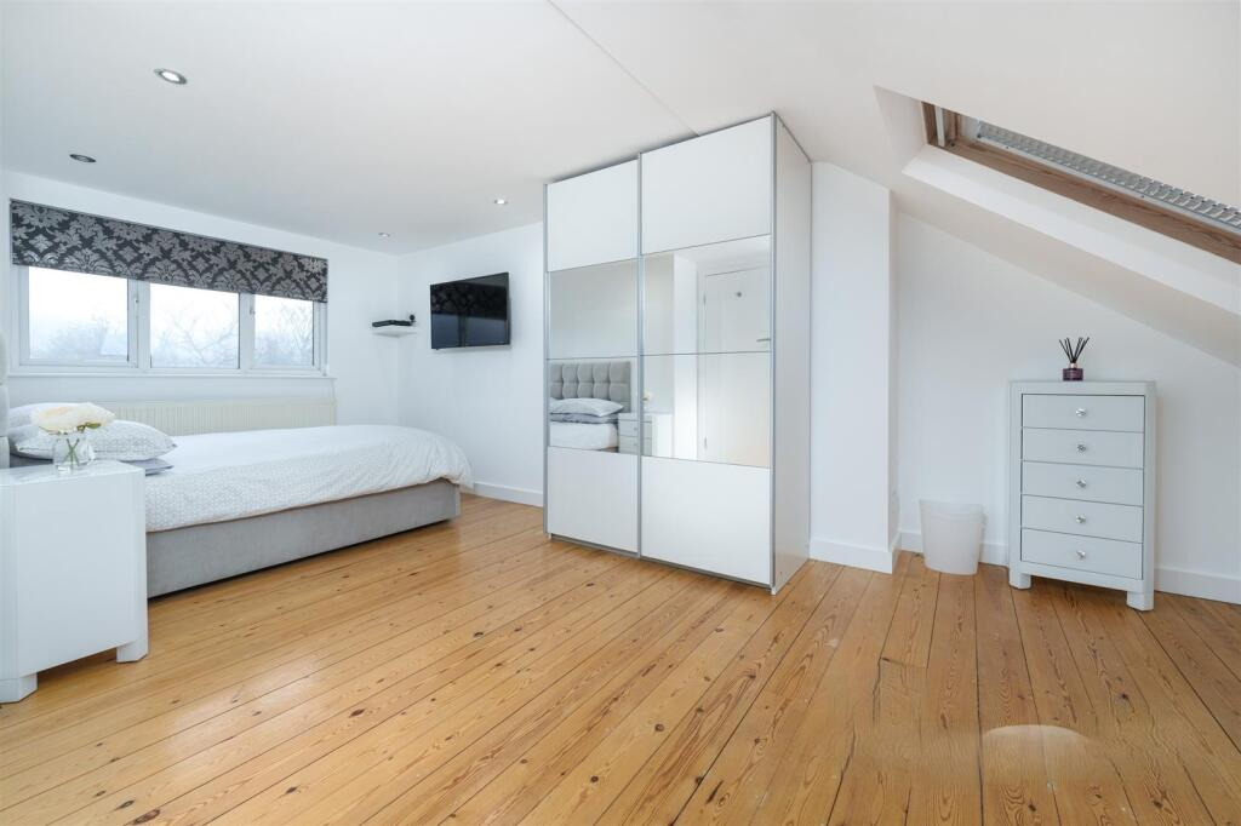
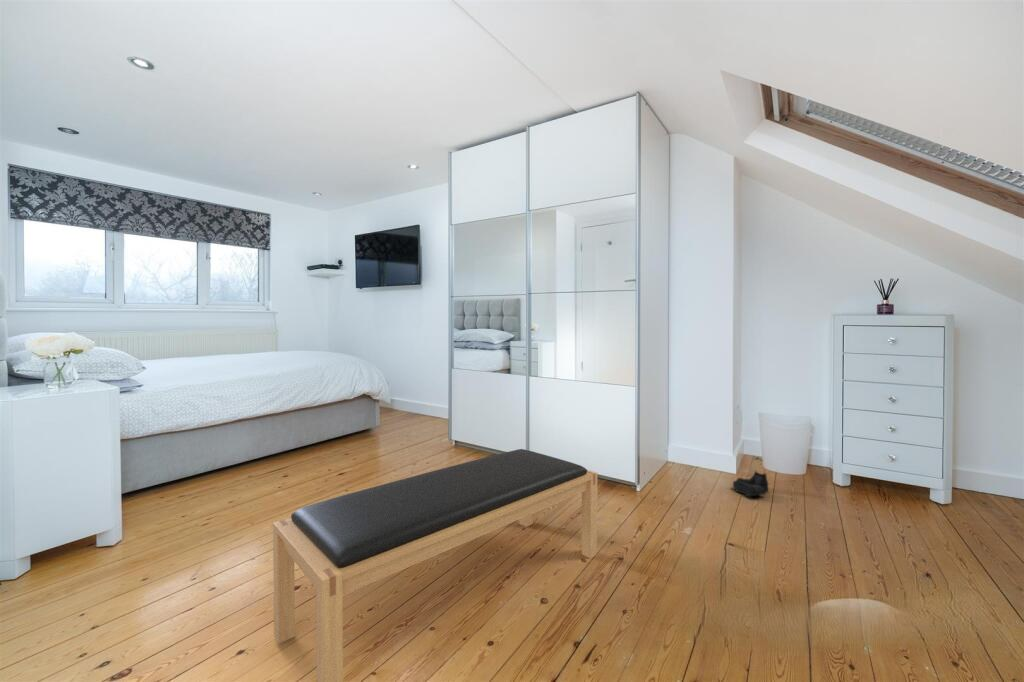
+ boots (750, 482)
+ bench (460, 535)
